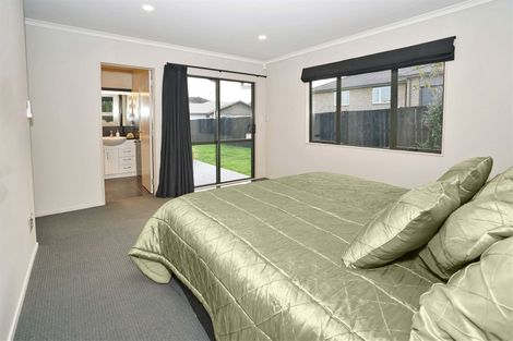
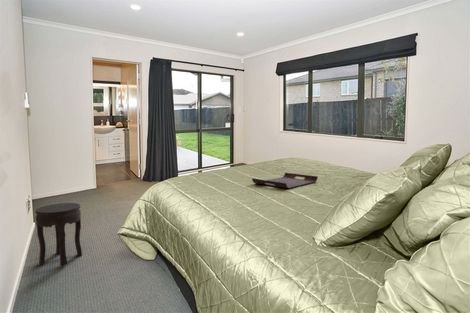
+ serving tray (285, 179)
+ side table (60, 233)
